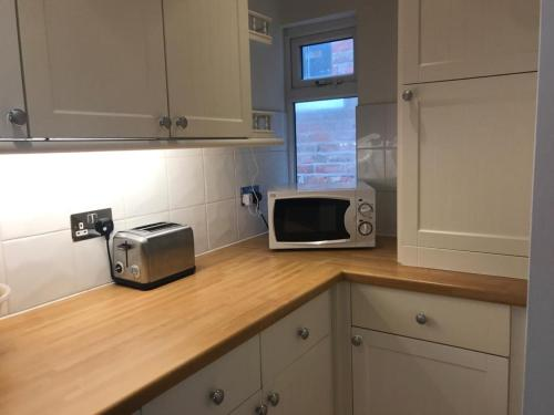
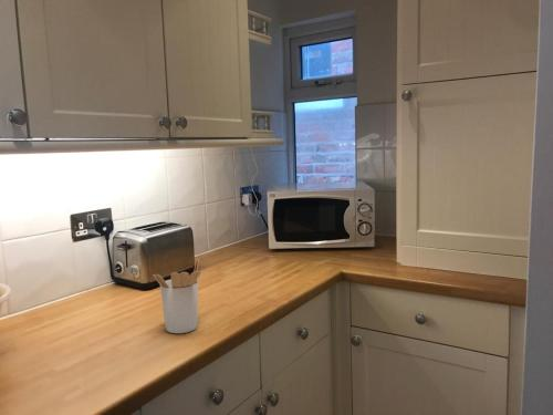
+ utensil holder (181, 297)
